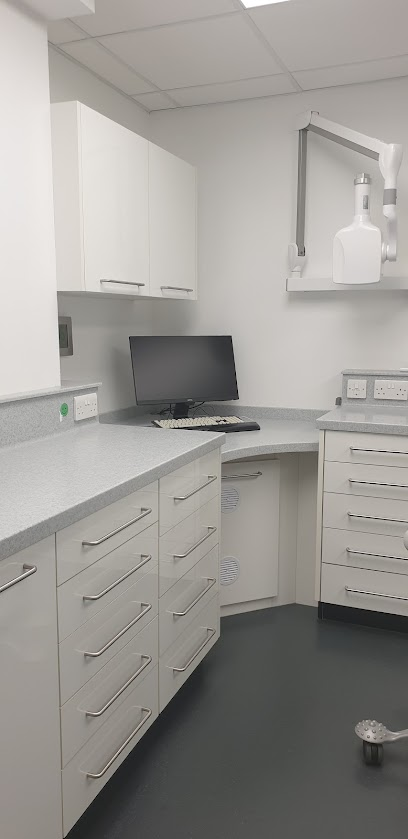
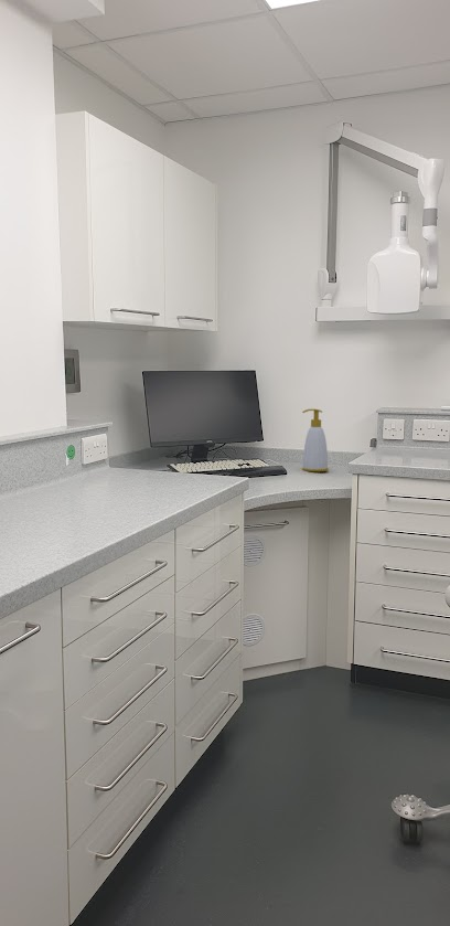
+ soap bottle (314, 439)
